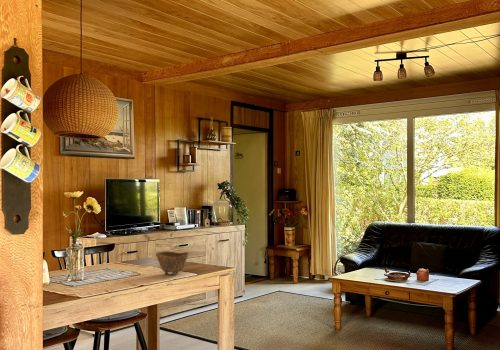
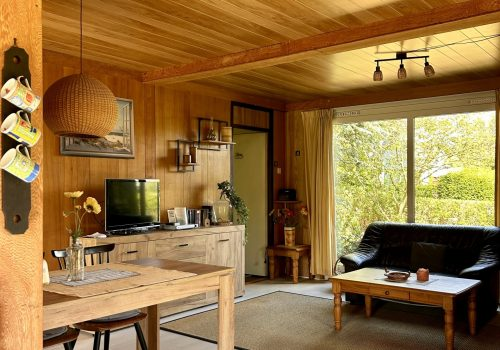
- bowl (172, 263)
